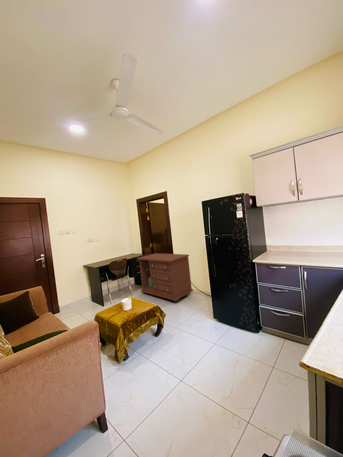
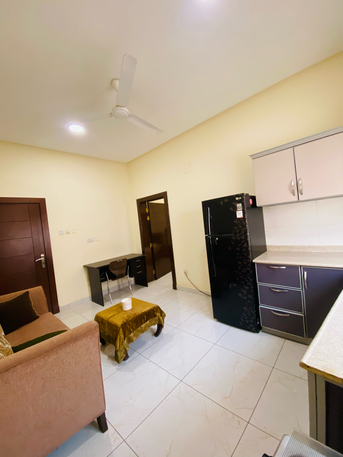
- dresser (163, 274)
